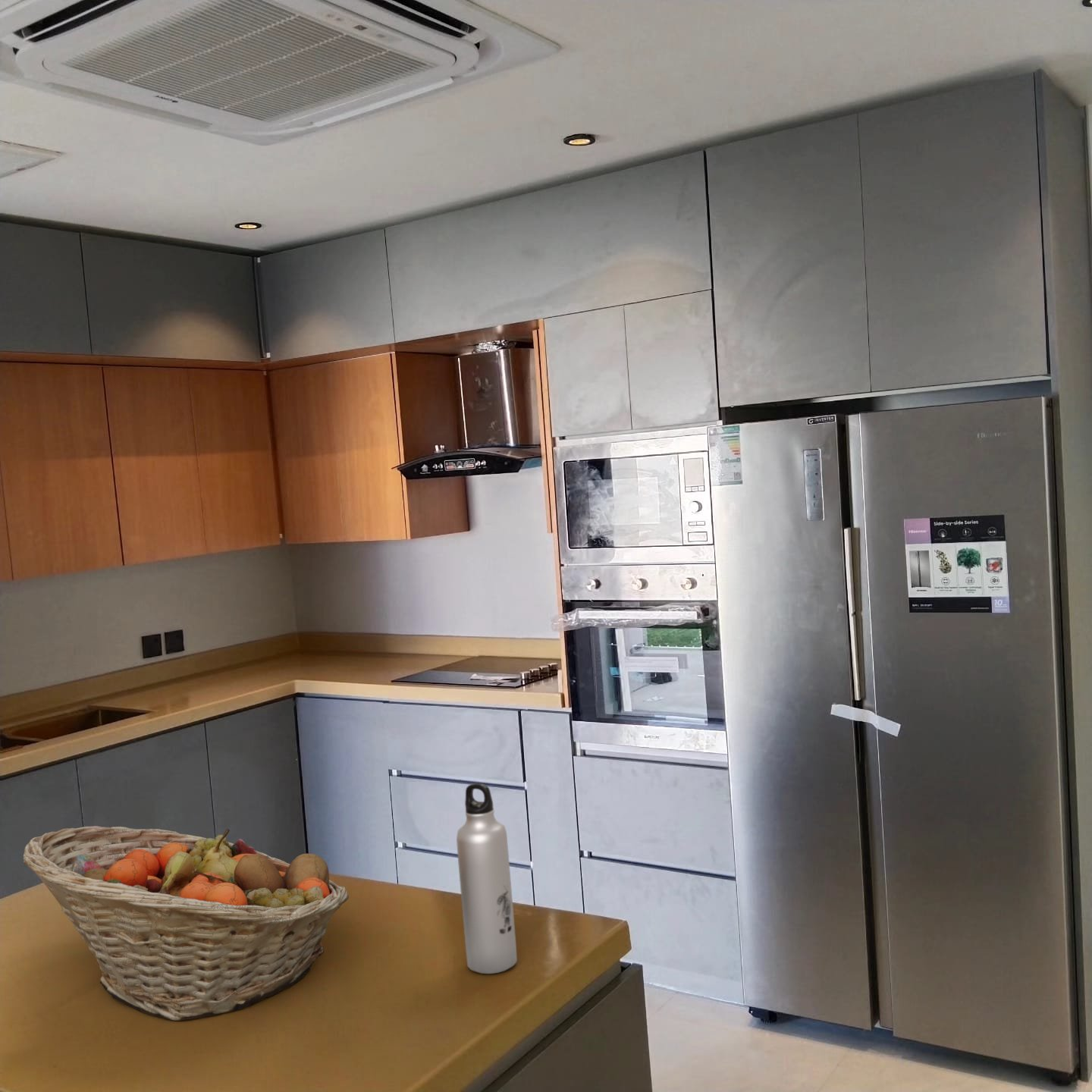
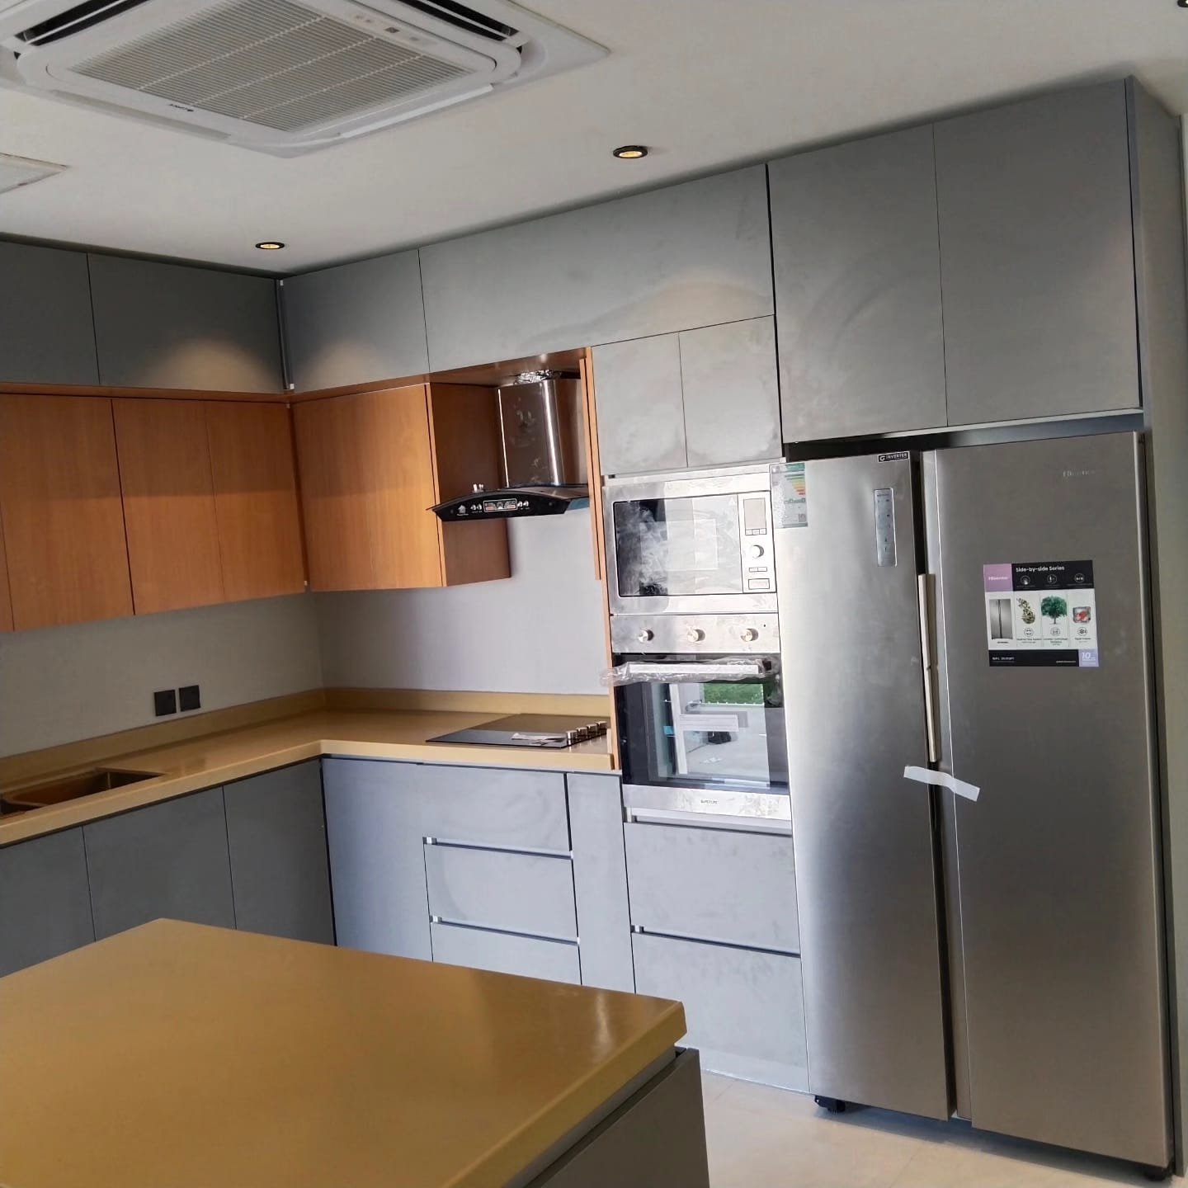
- fruit basket (189, 896)
- water bottle (485, 874)
